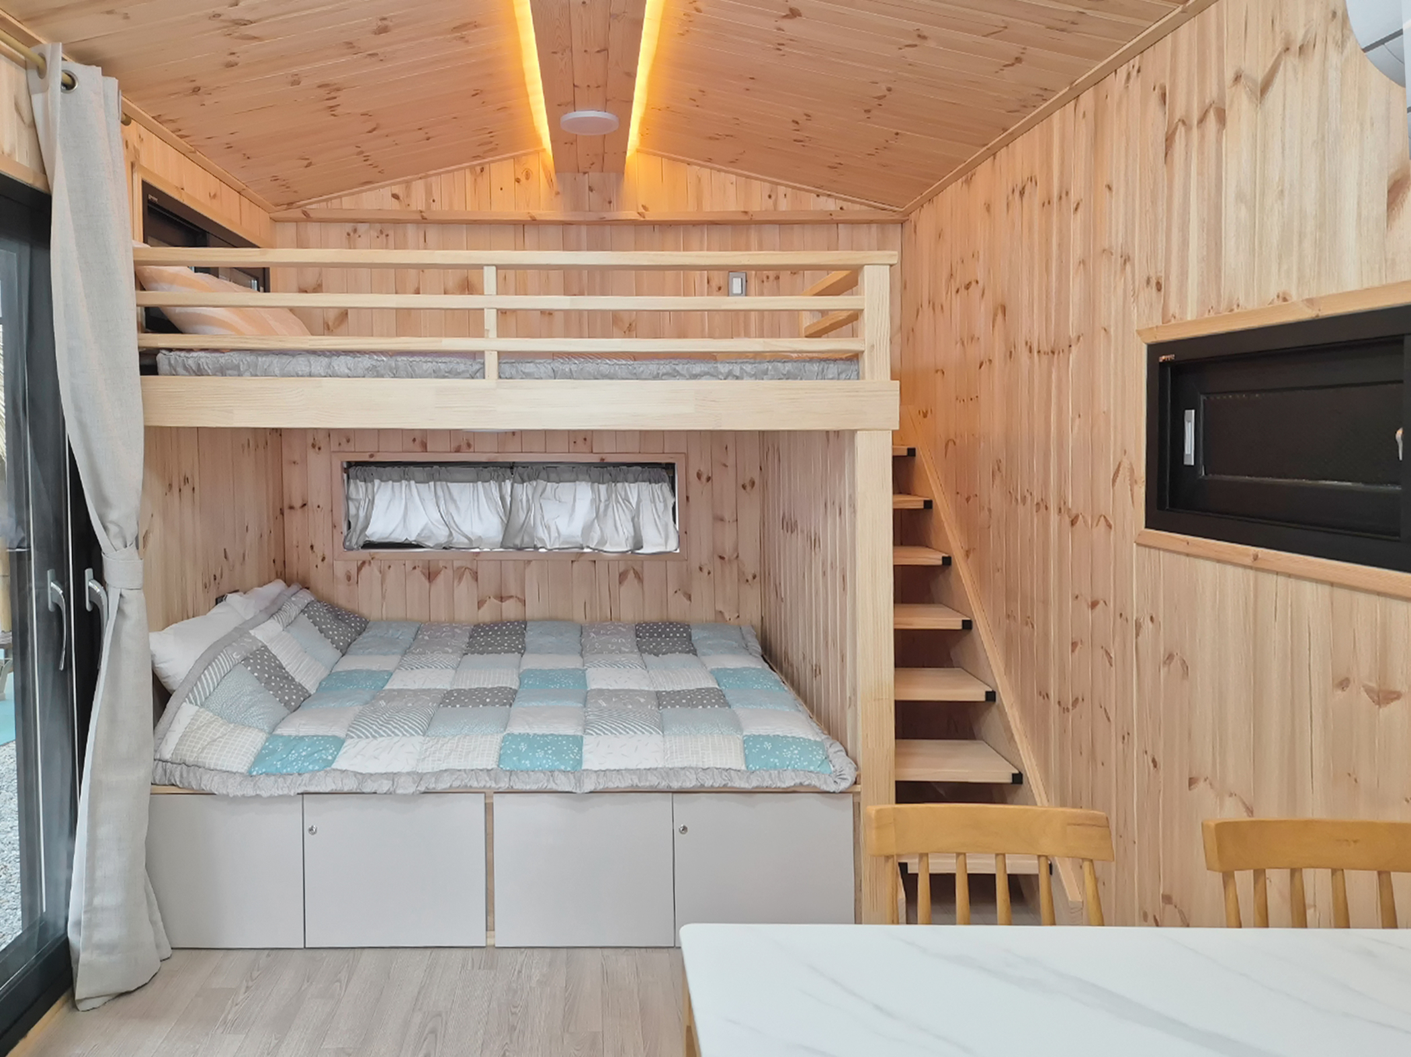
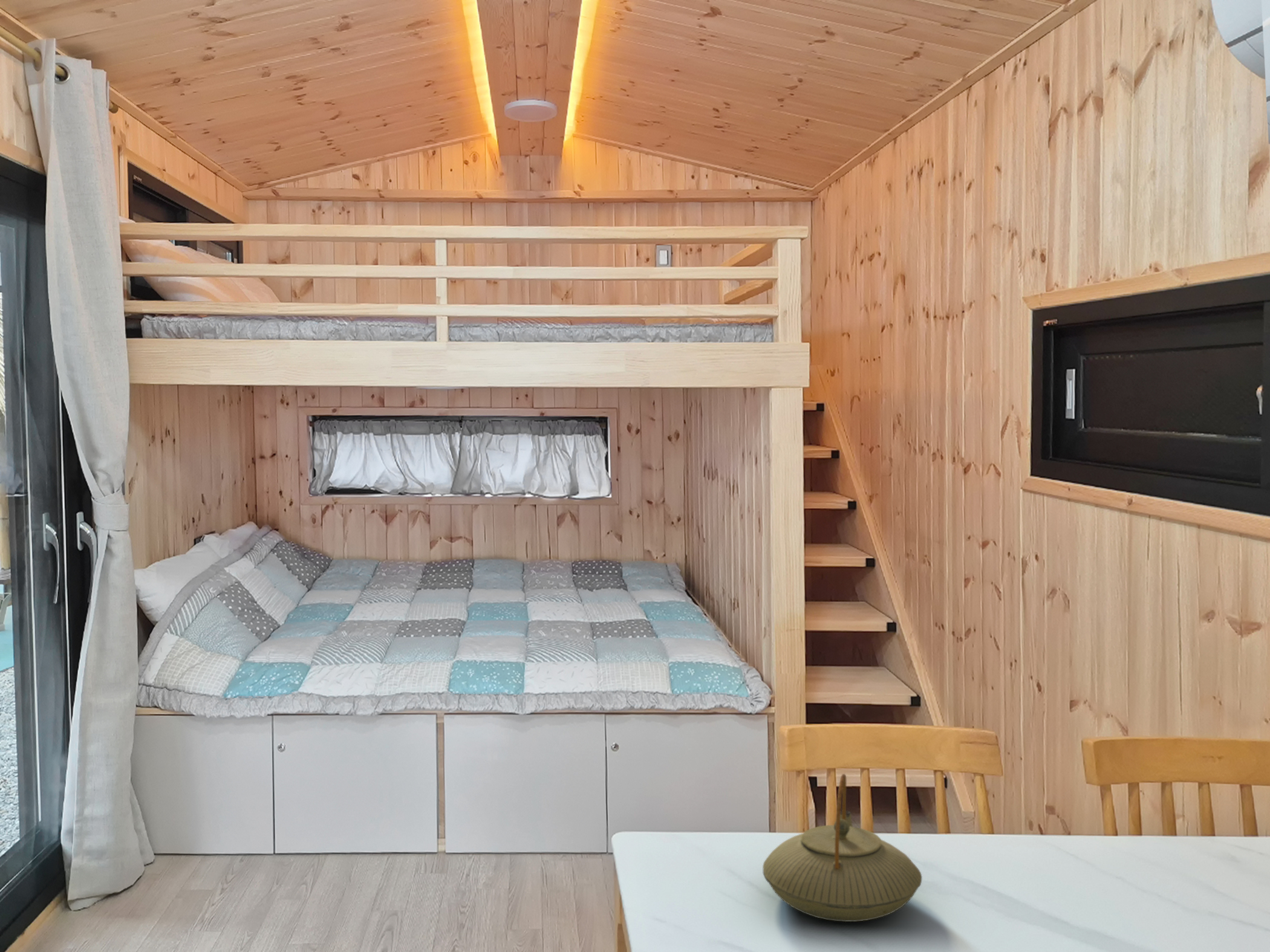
+ teapot (842, 834)
